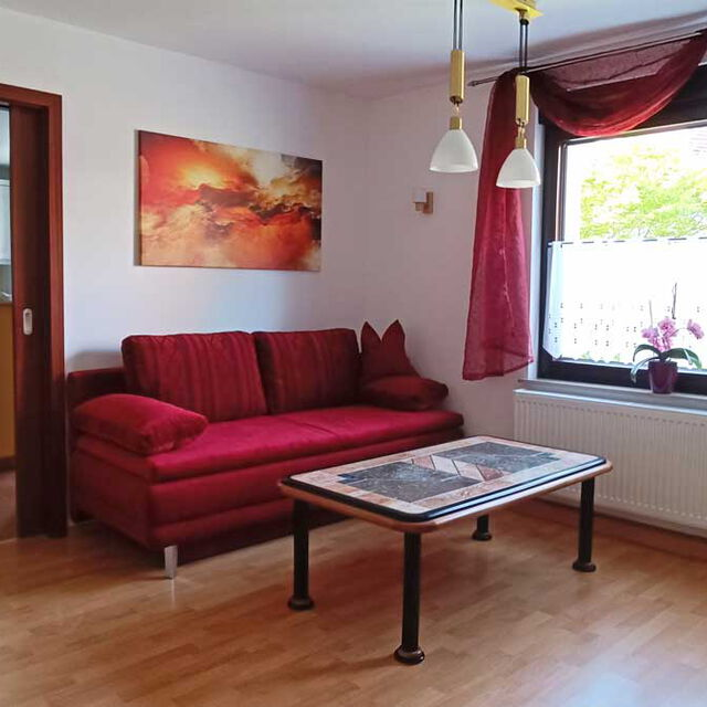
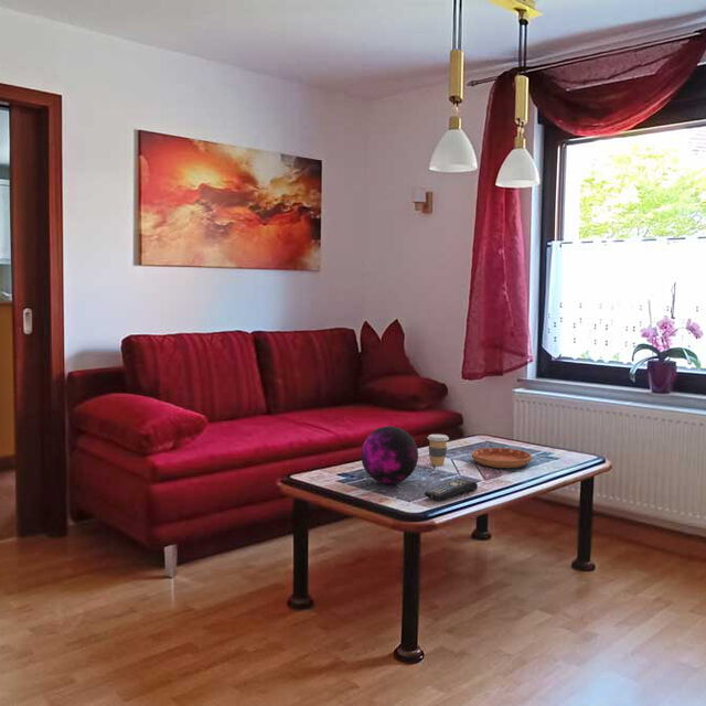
+ remote control (451, 489)
+ saucer (501, 458)
+ decorative orb (389, 454)
+ coffee cup (437, 449)
